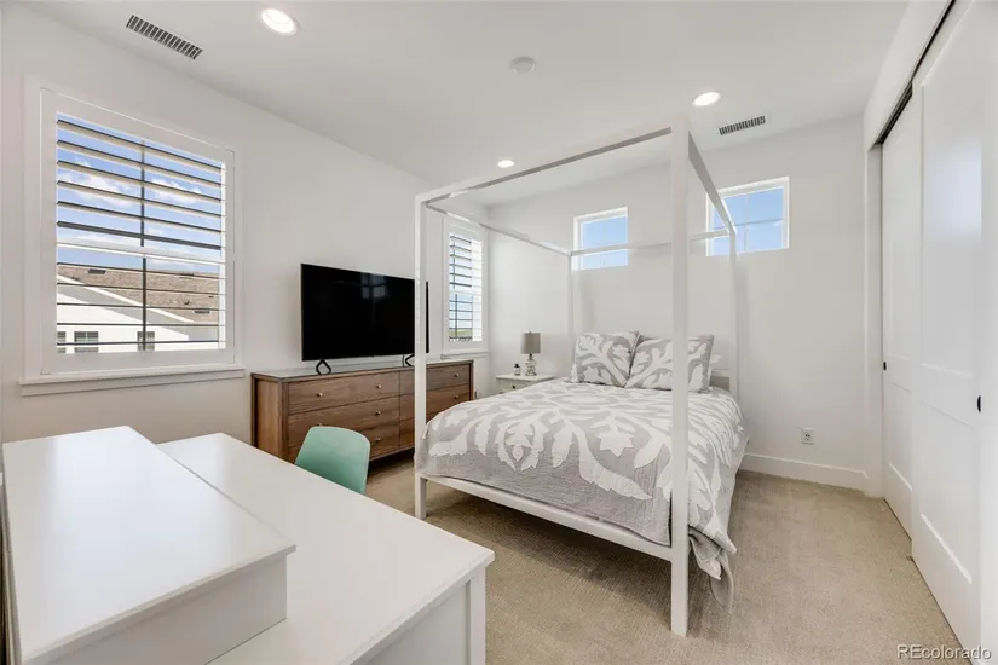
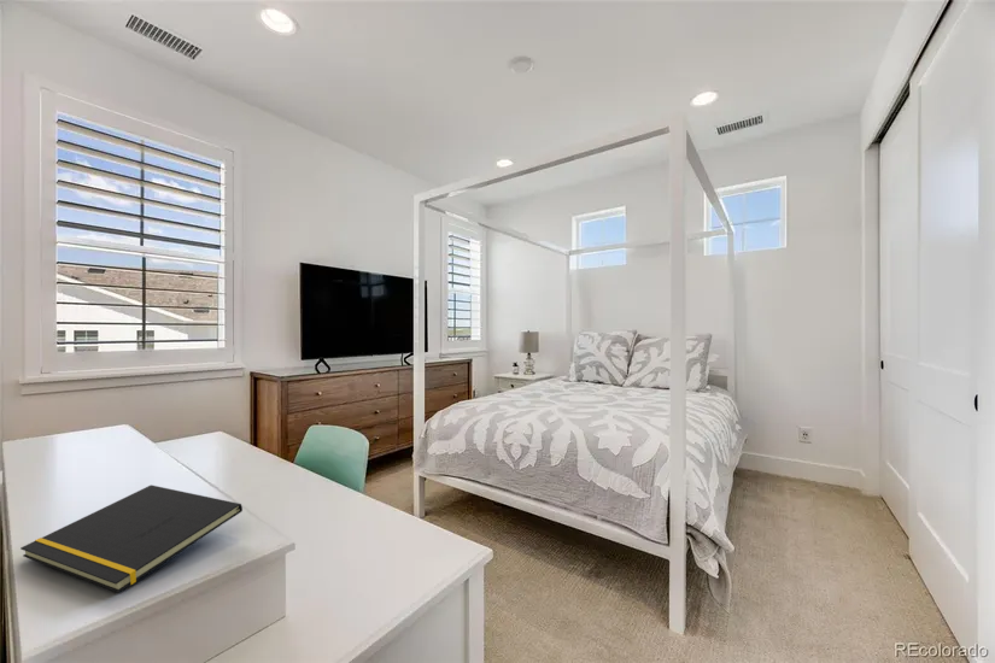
+ notepad (137, 528)
